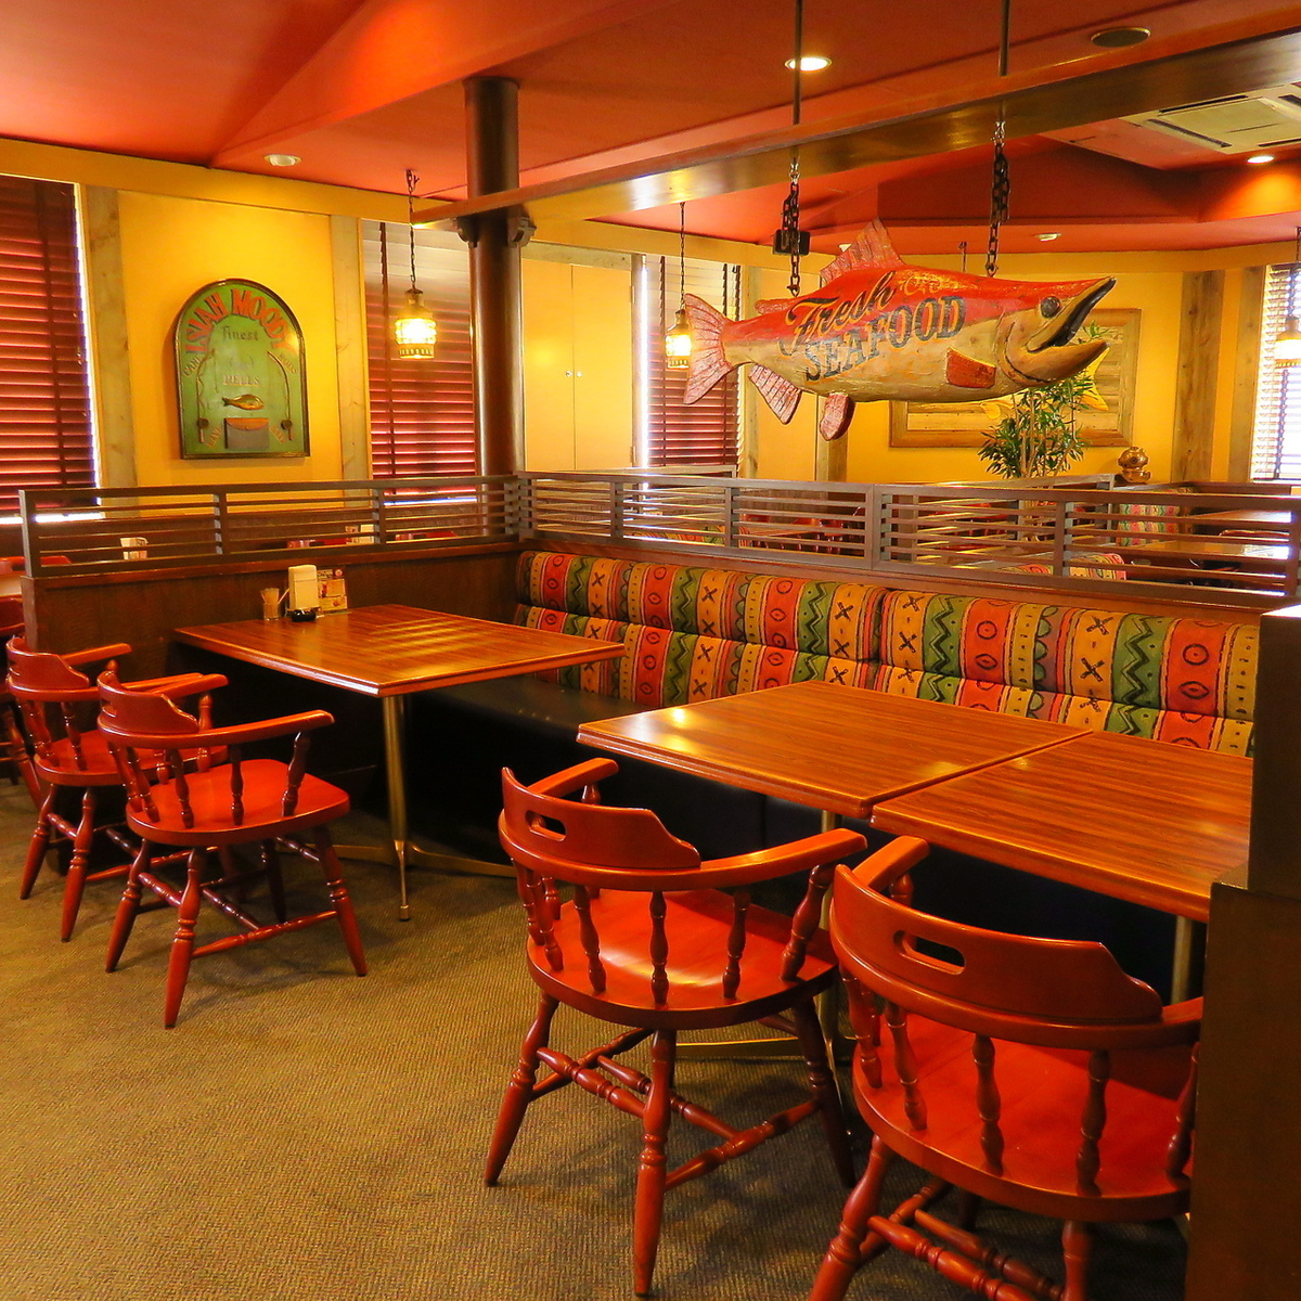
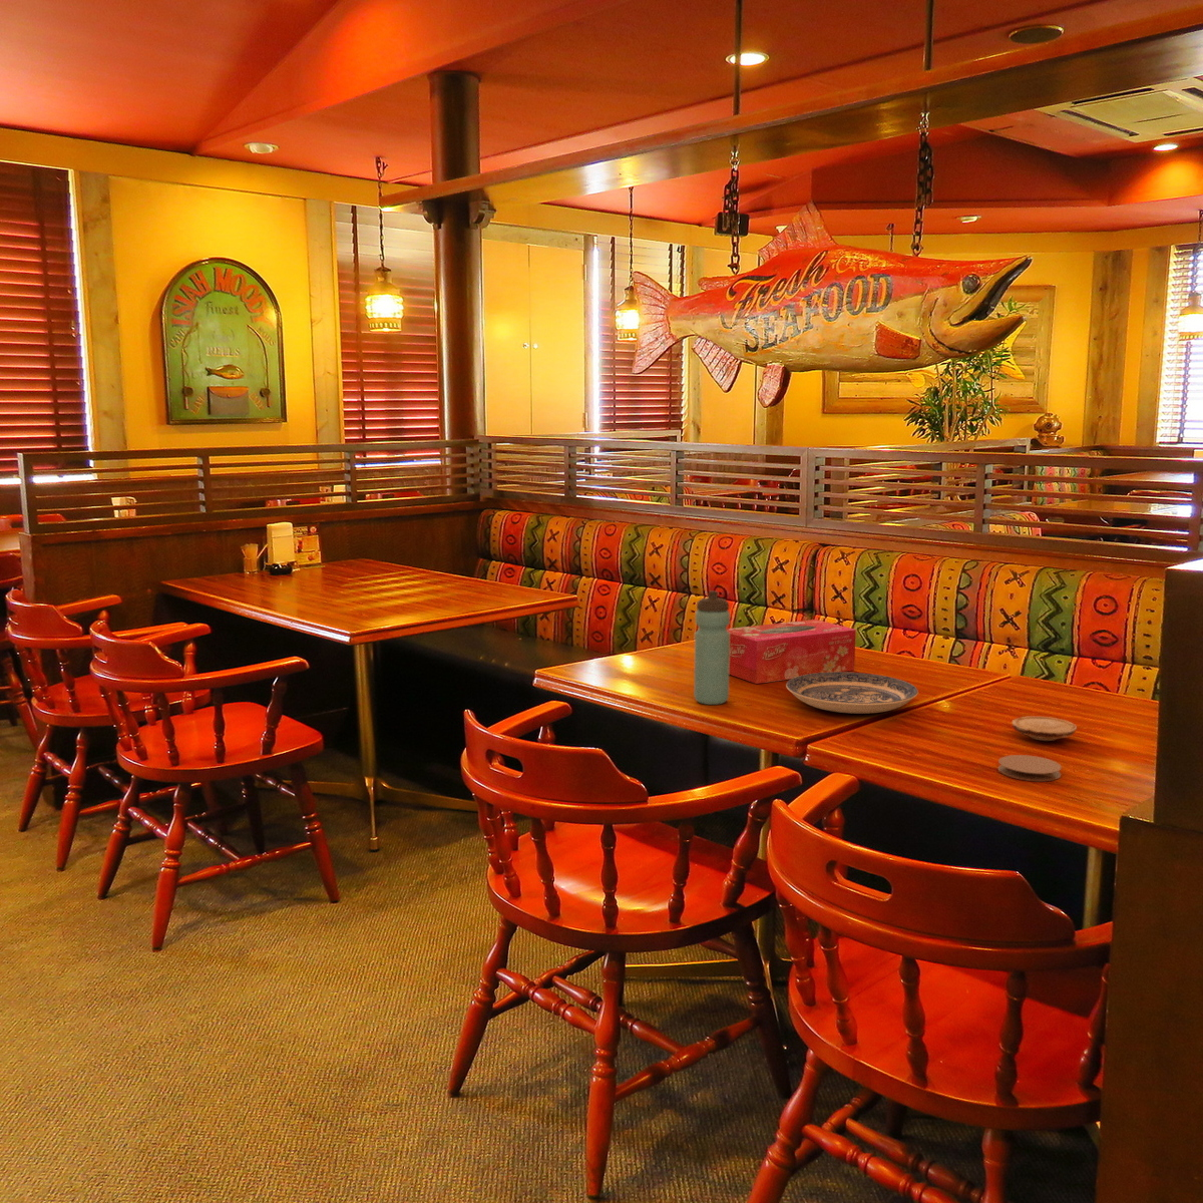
+ coaster (1029, 767)
+ wood slice (1043, 729)
+ tissue box (787, 650)
+ plate (850, 696)
+ water bottle (712, 646)
